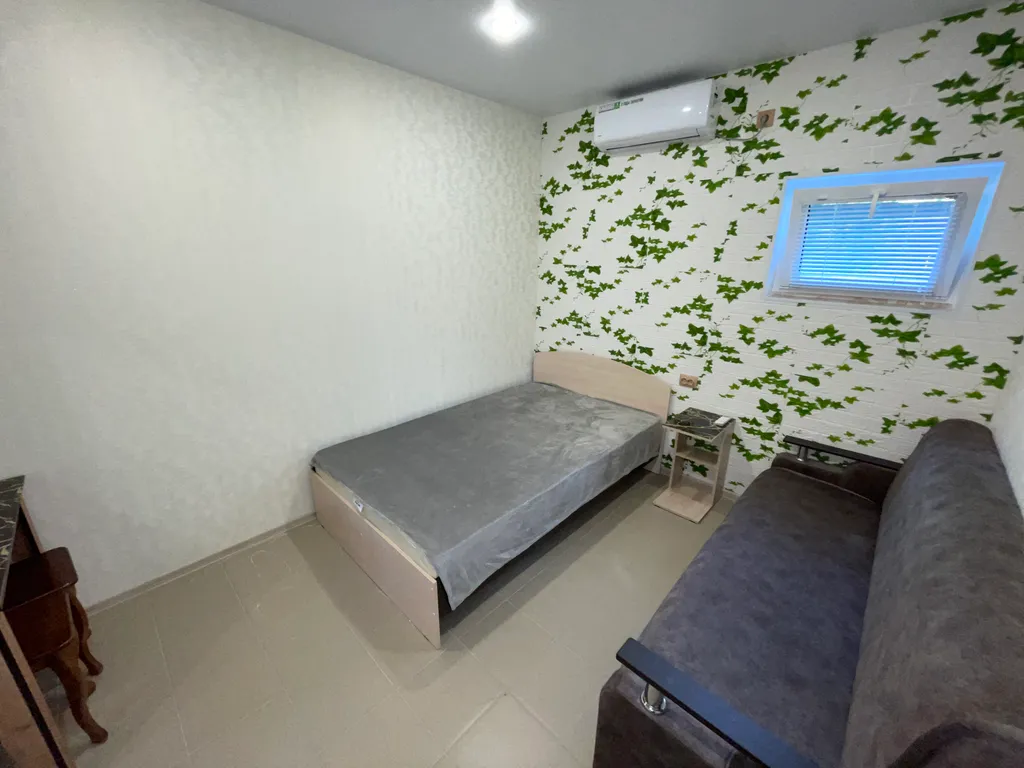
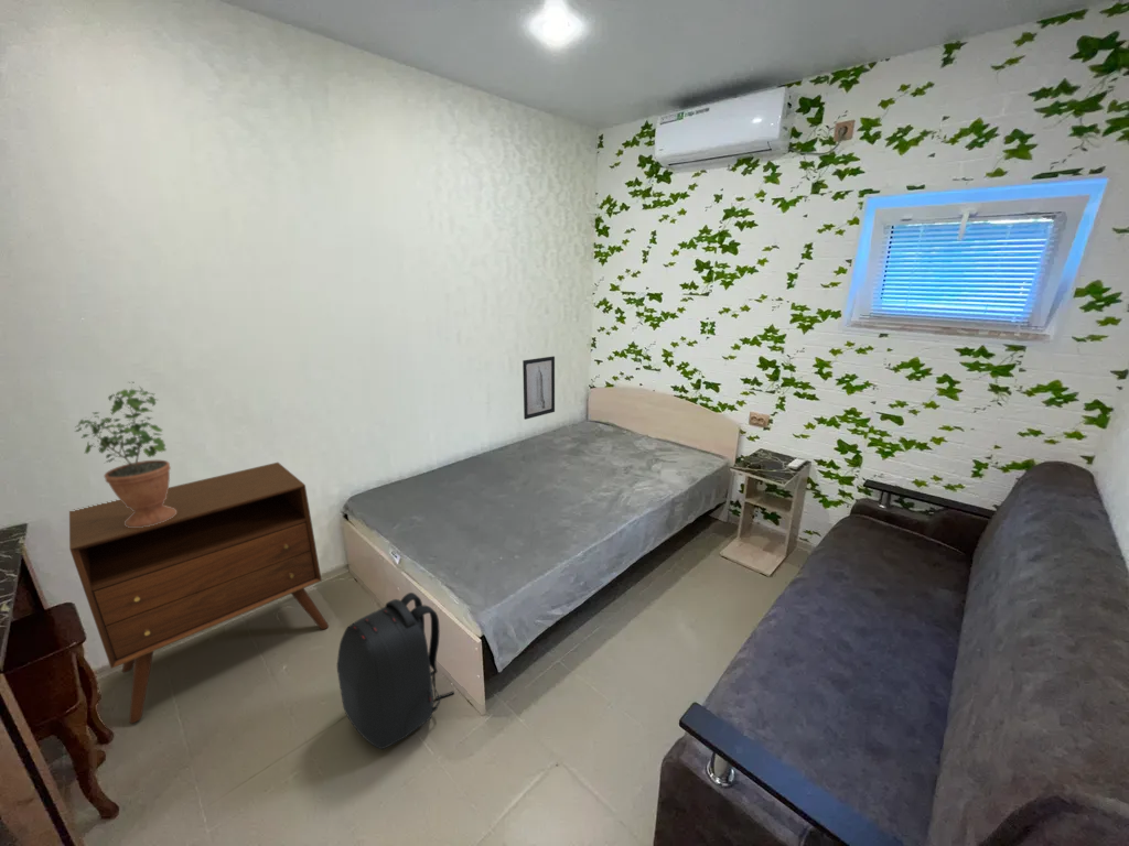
+ backpack (396, 661)
+ potted plant (132, 452)
+ cabinet (214, 575)
+ wall art (539, 387)
